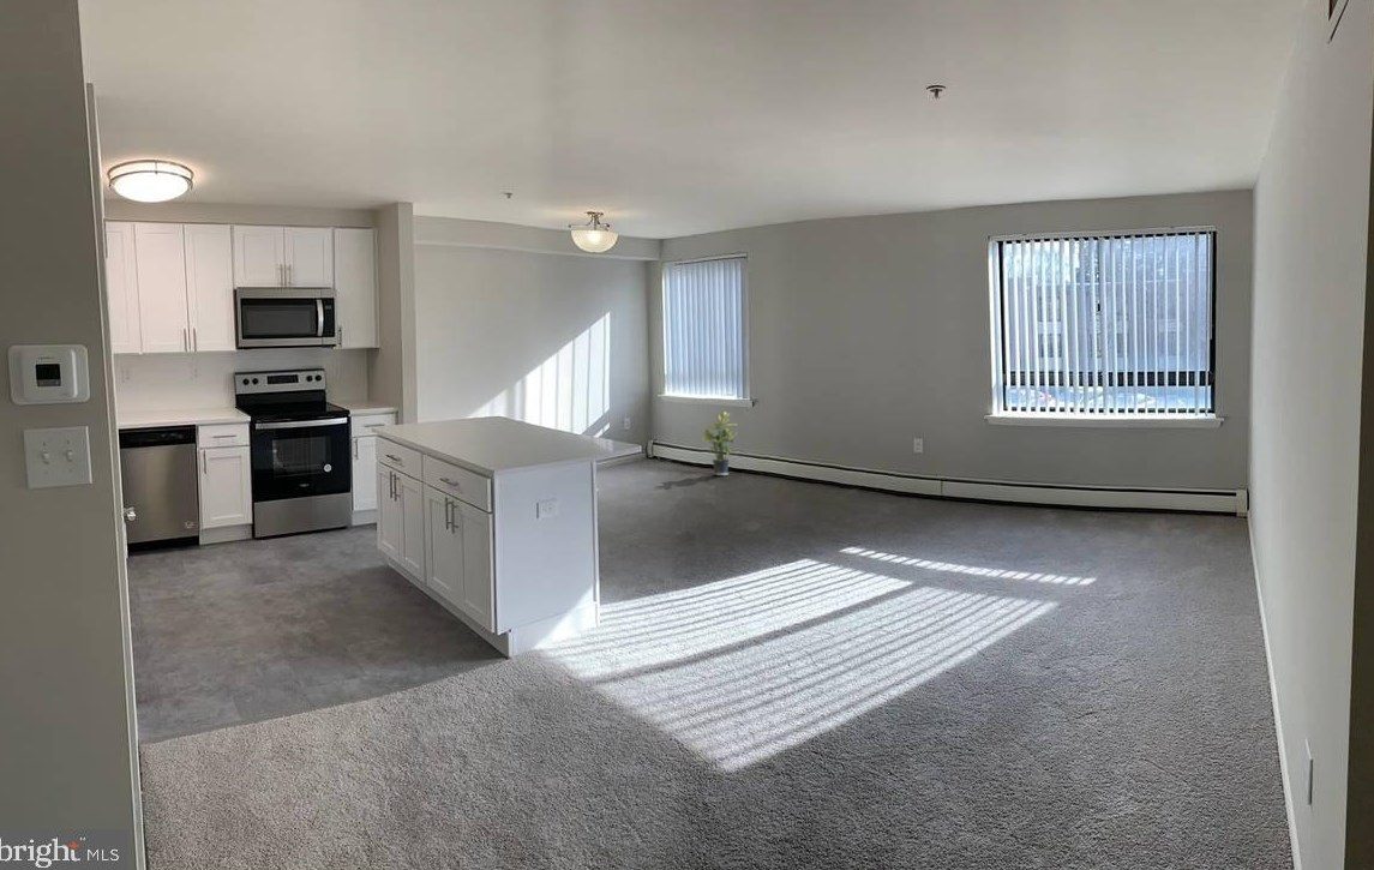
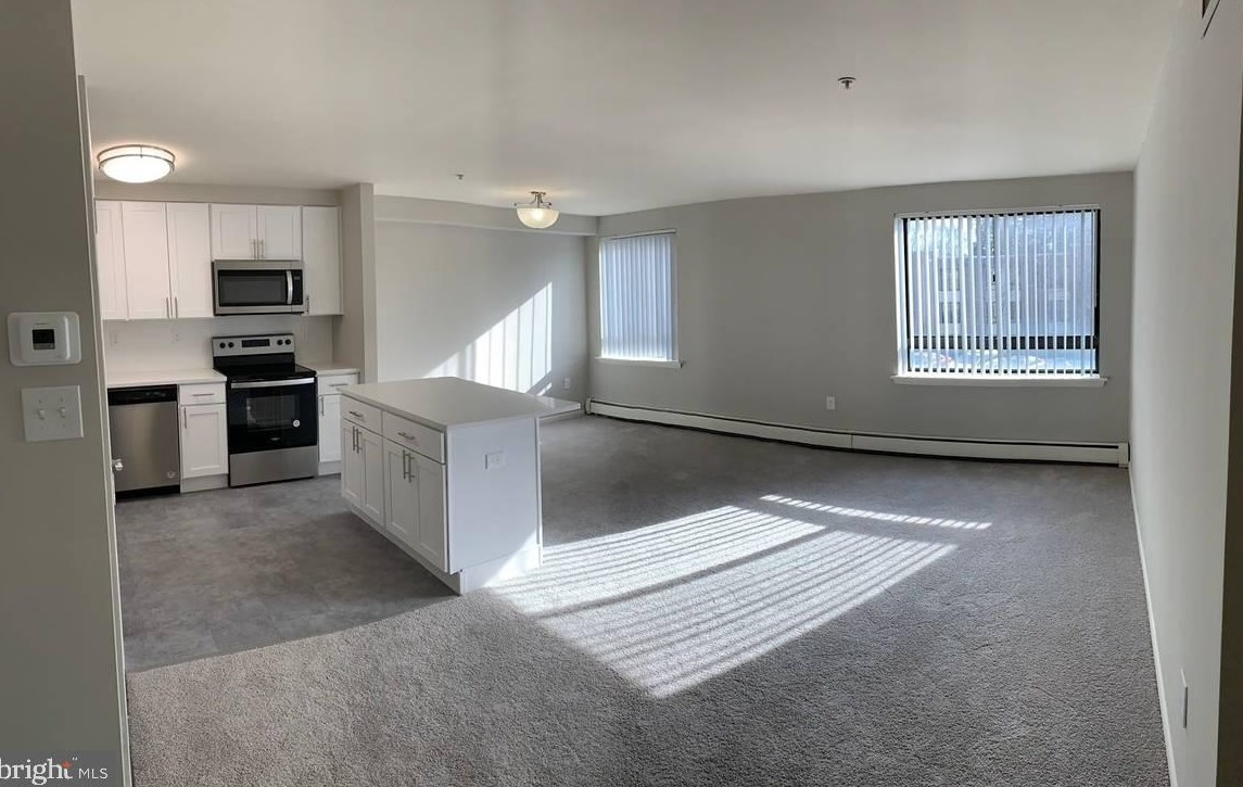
- potted plant (720, 443)
